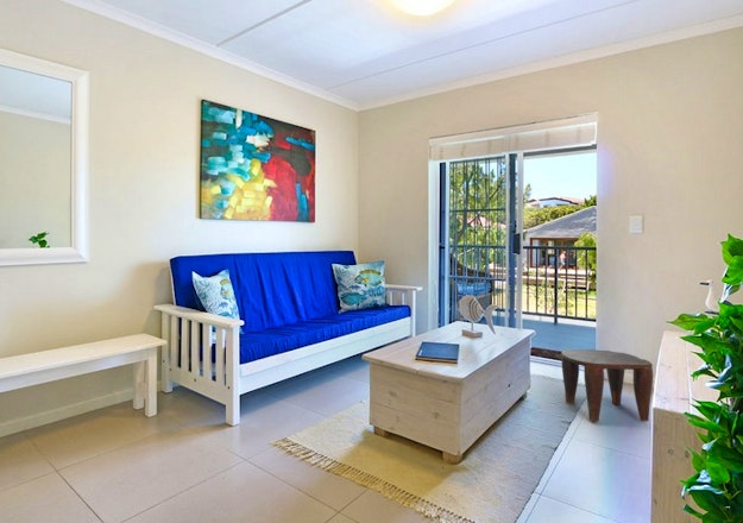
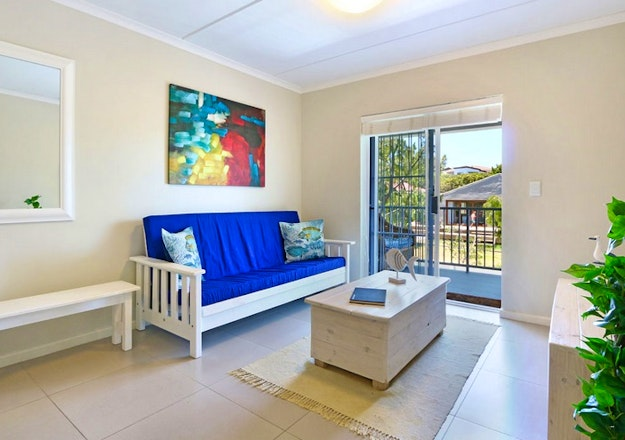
- stool (603, 383)
